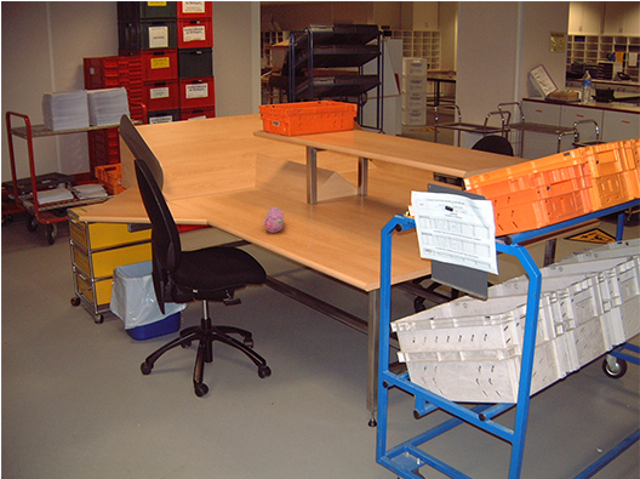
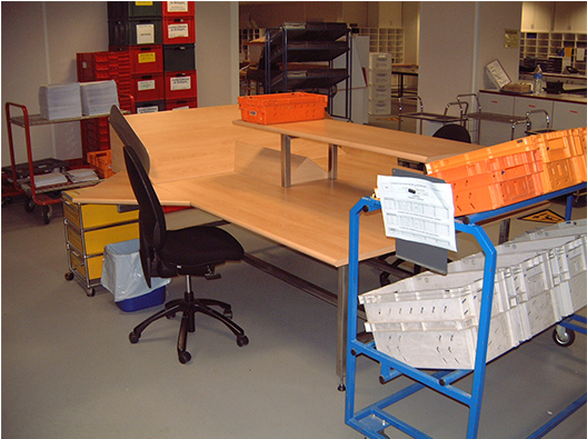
- pencil case (274, 218)
